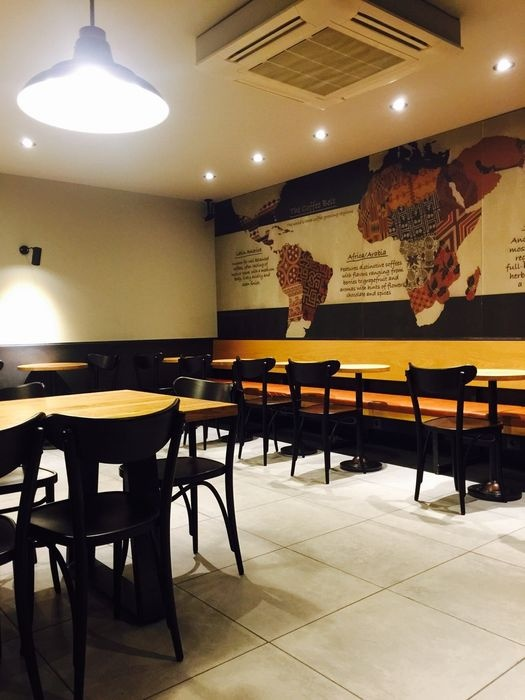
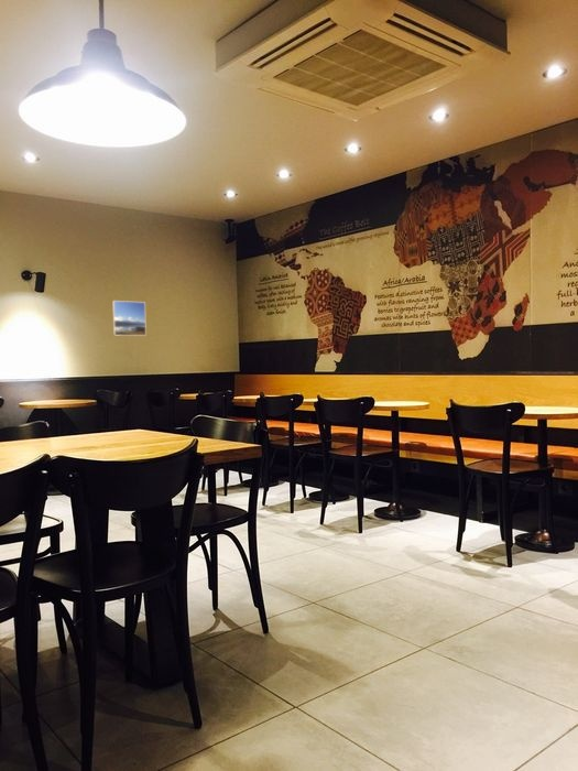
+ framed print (129, 318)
